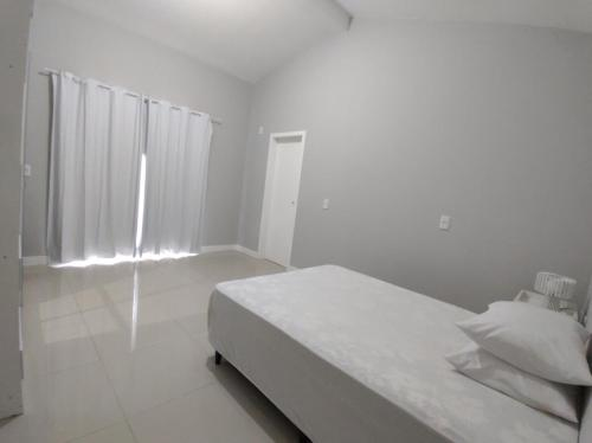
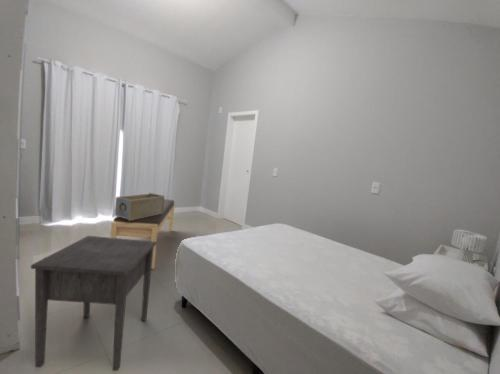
+ decorative box (140, 205)
+ bench (148, 226)
+ nightstand (101, 296)
